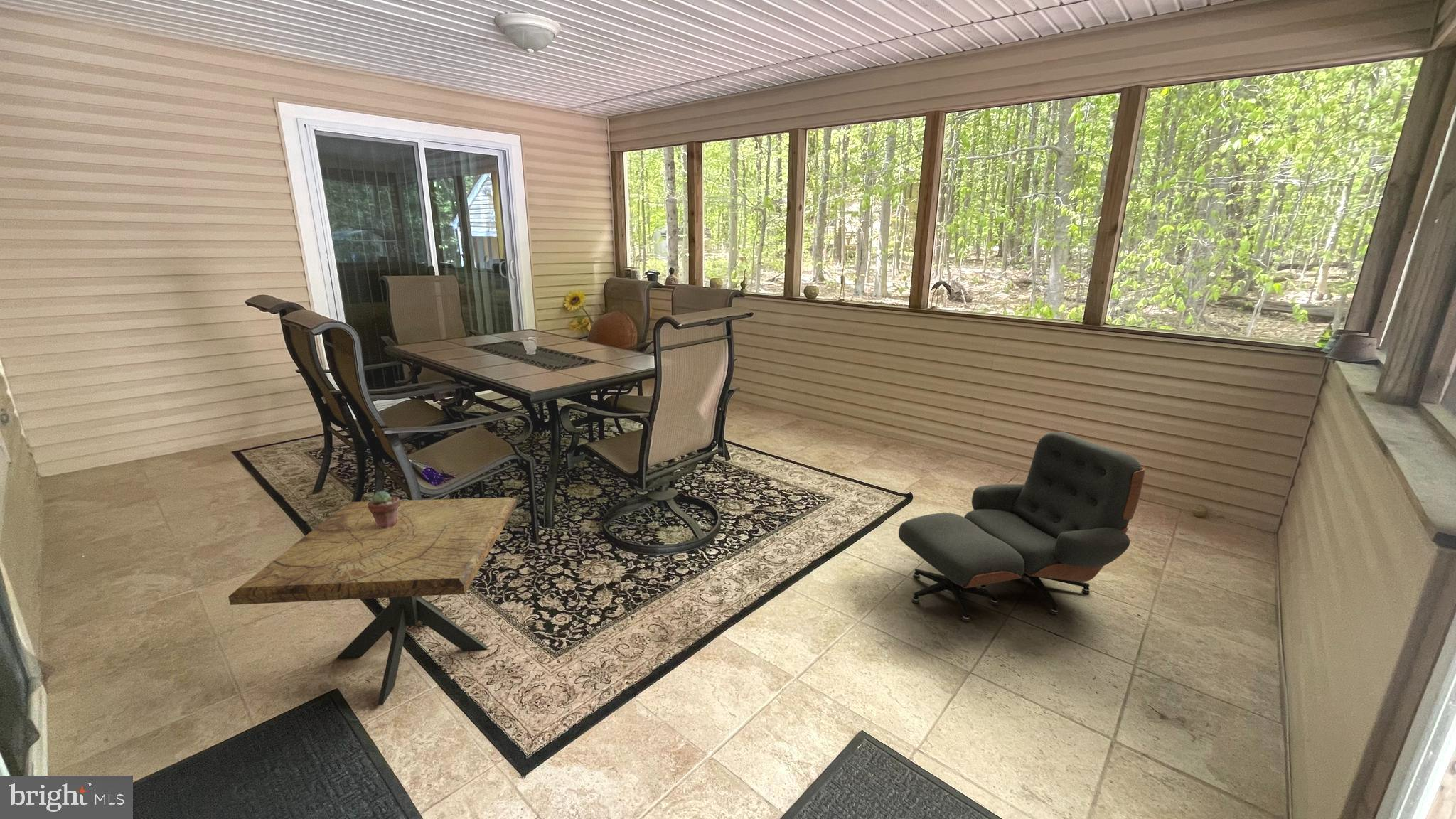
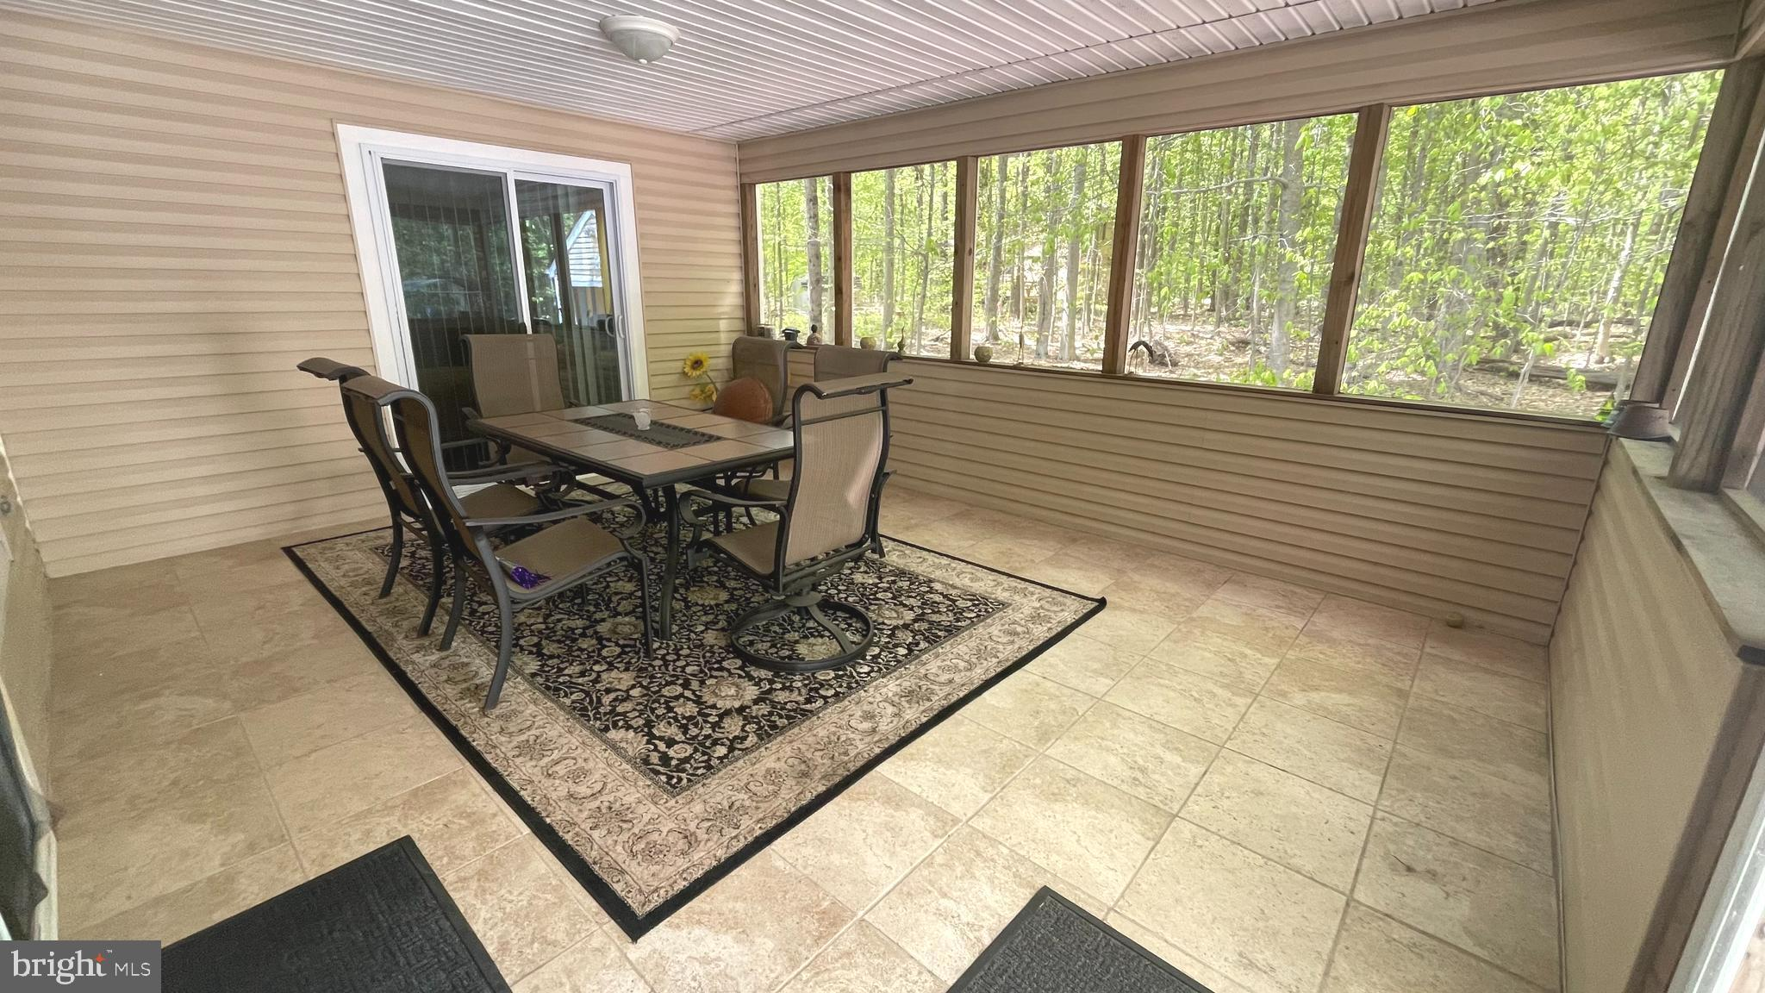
- potted succulent (384, 507)
- lounge chair (1009, 519)
- side table (405, 595)
